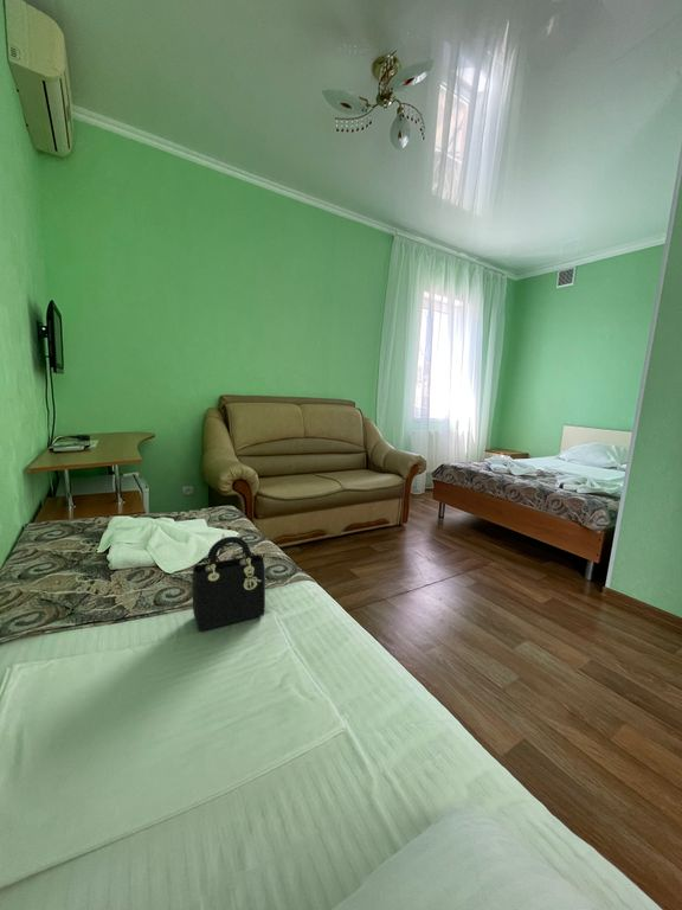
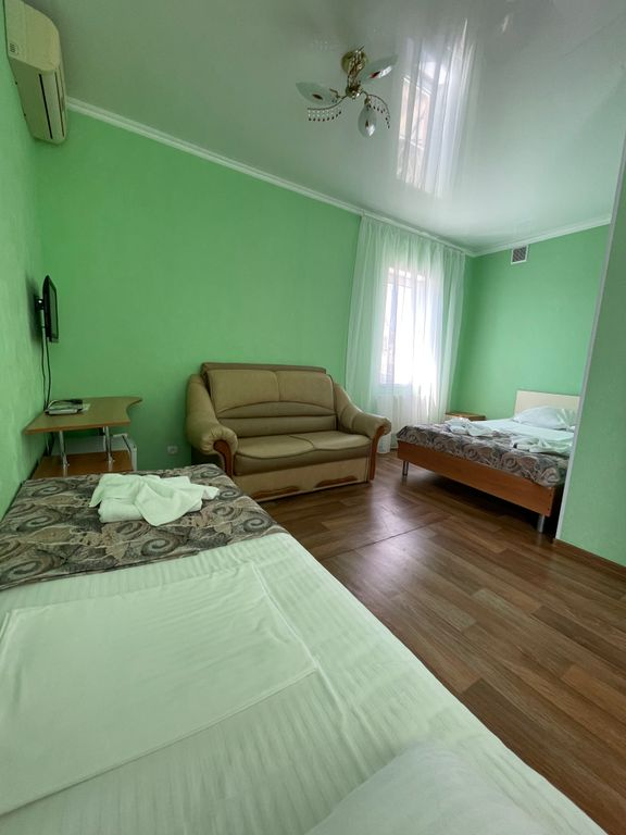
- handbag (230, 577)
